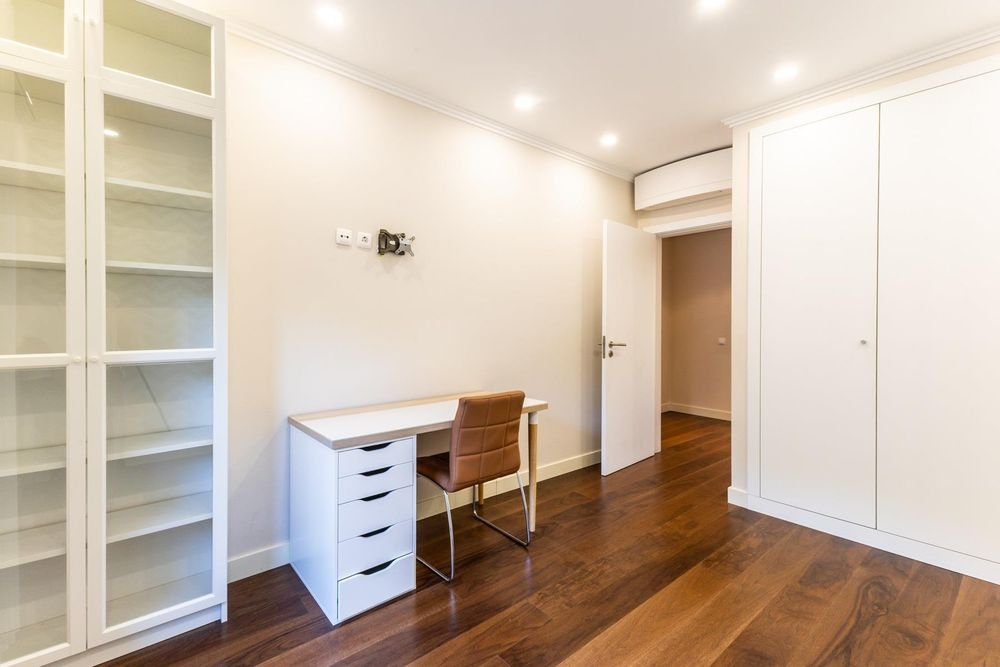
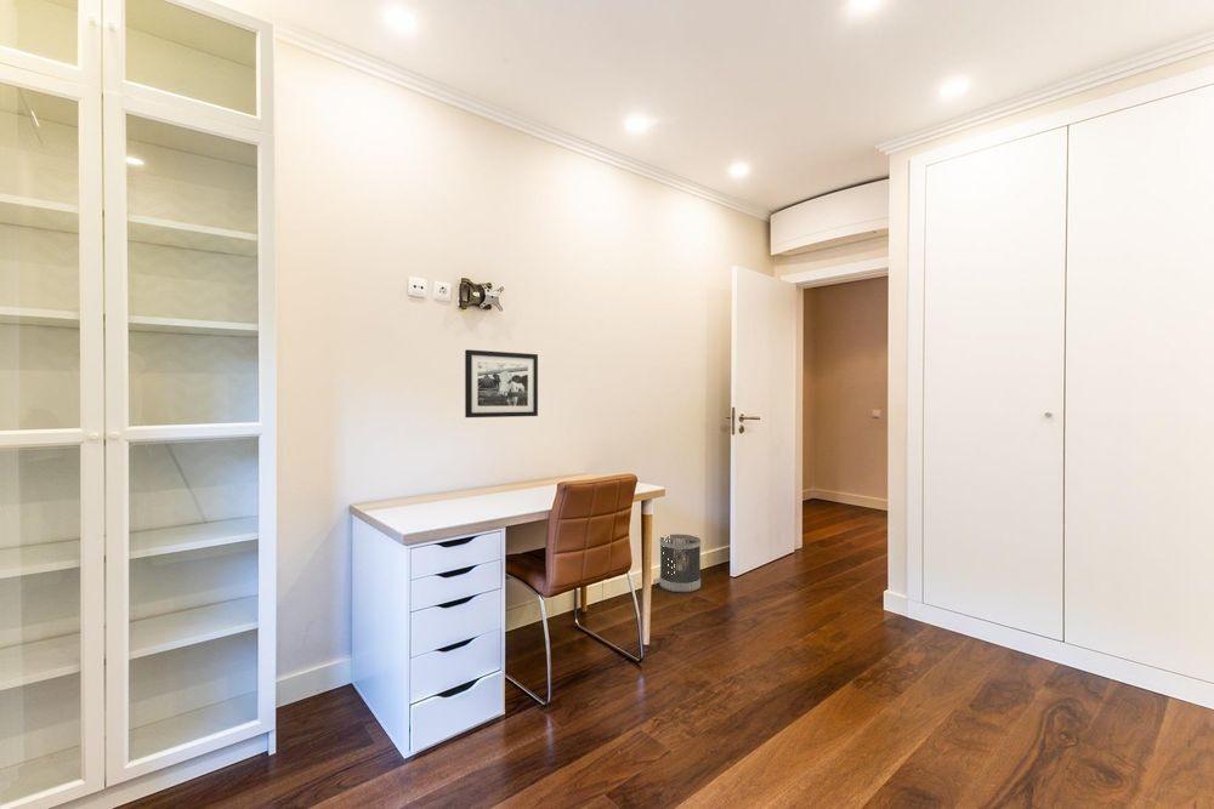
+ picture frame (503, 384)
+ wastebasket (680, 562)
